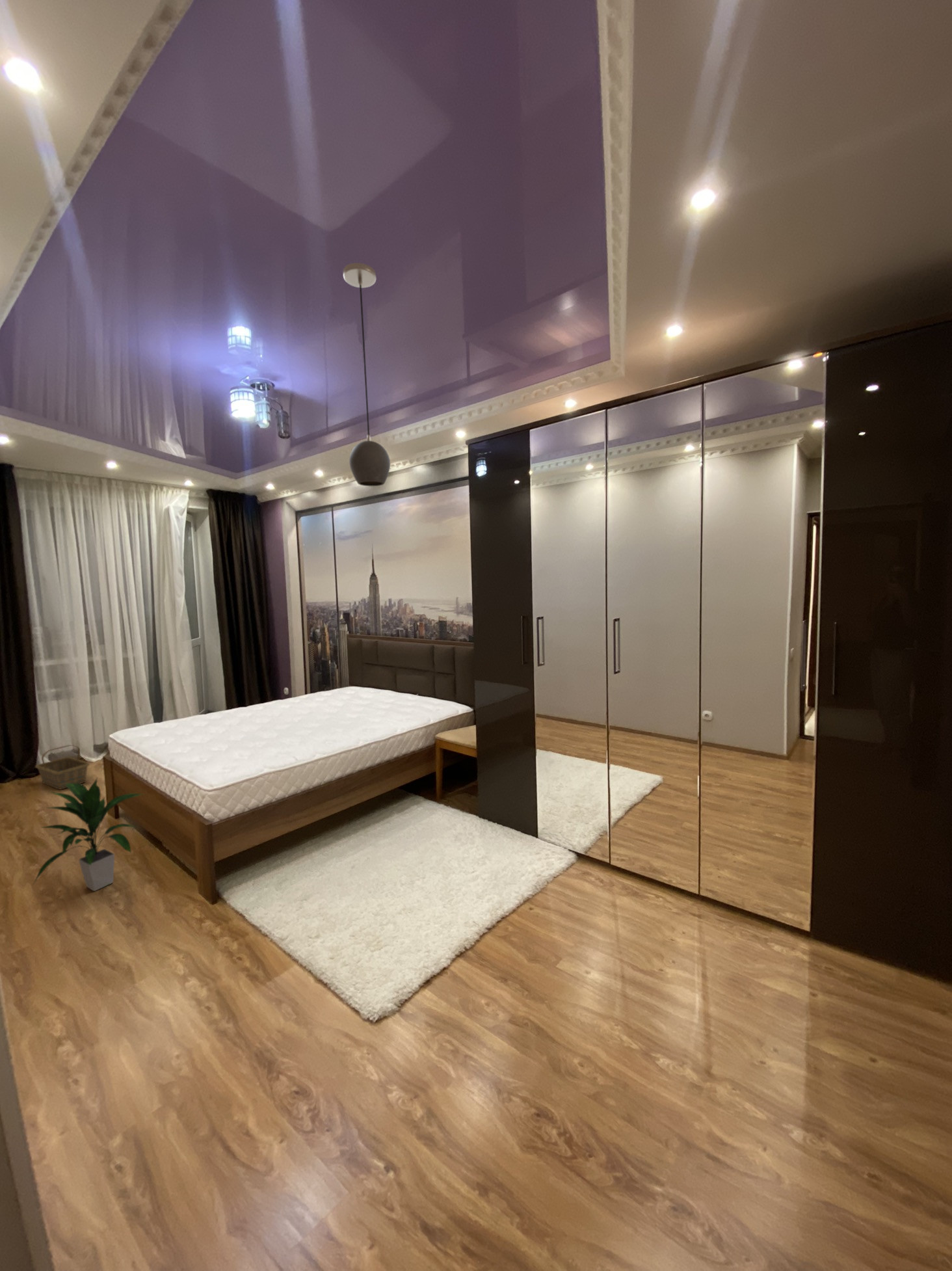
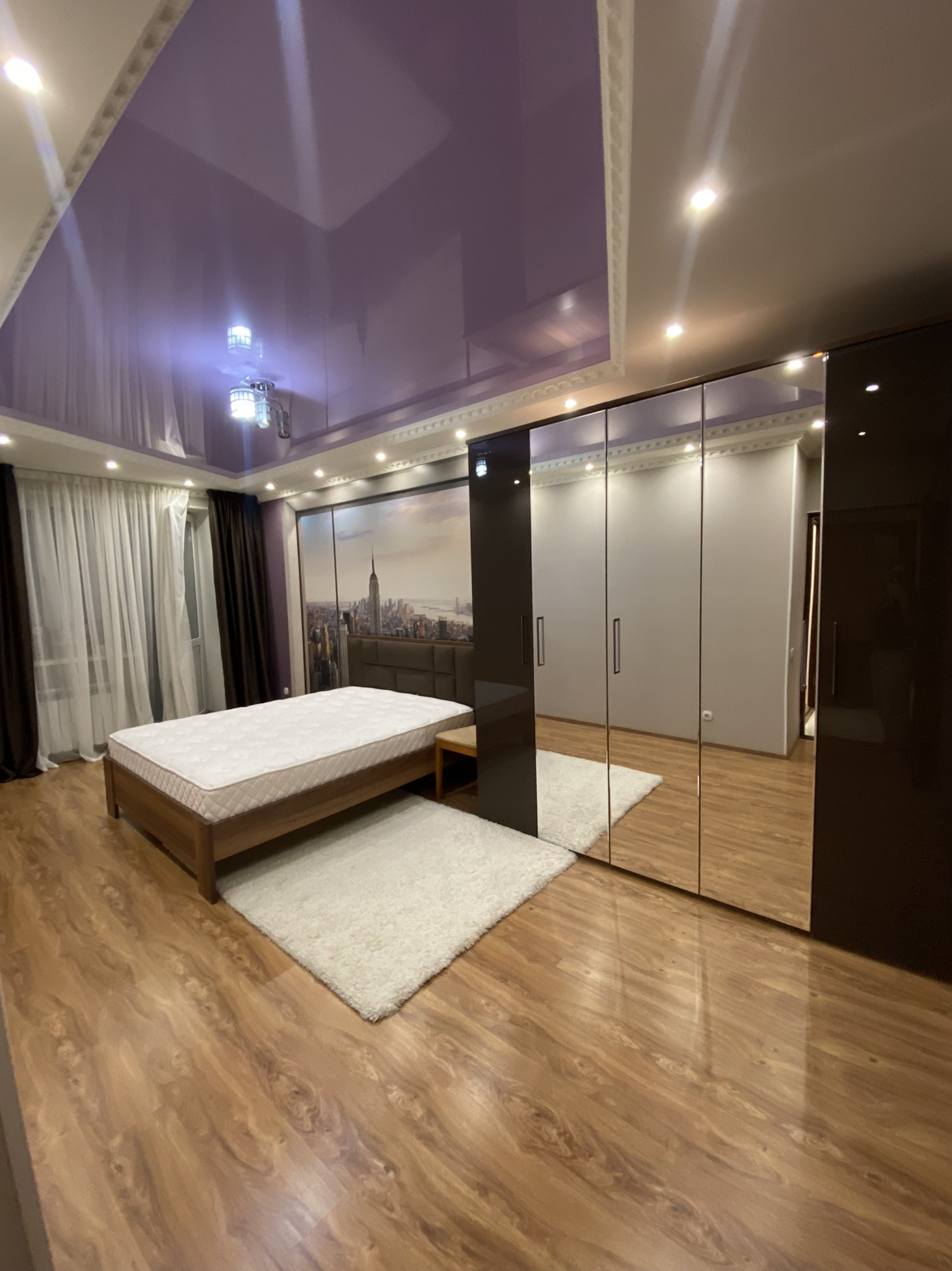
- light fixture (365, 380)
- indoor plant (88, 832)
- basket (62, 765)
